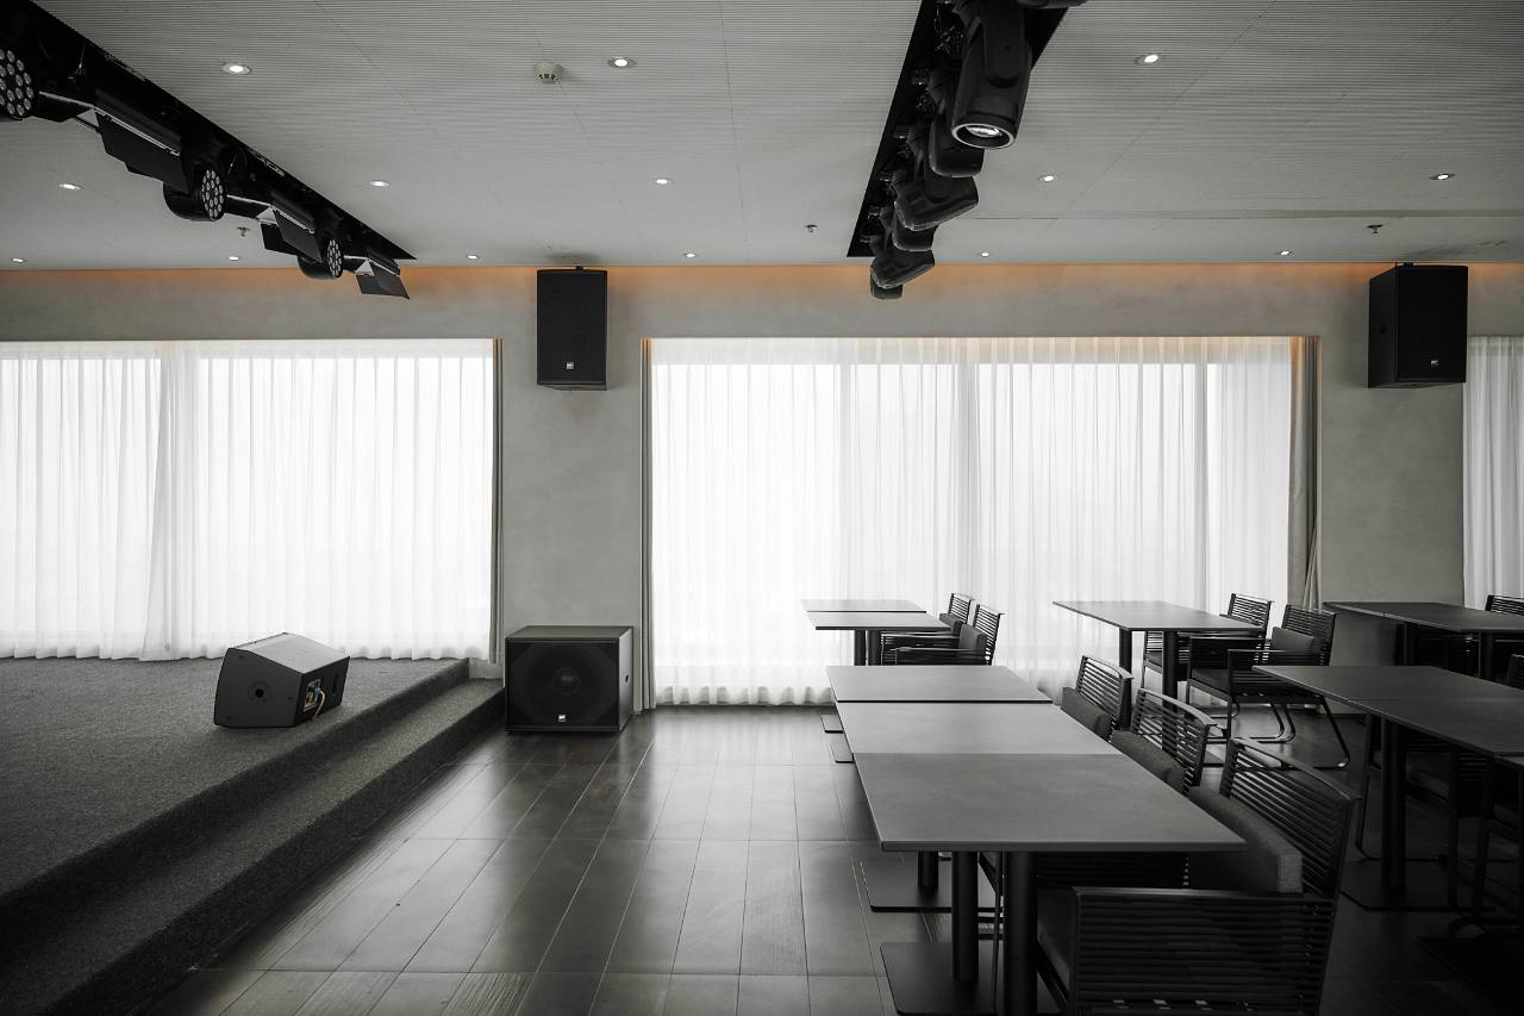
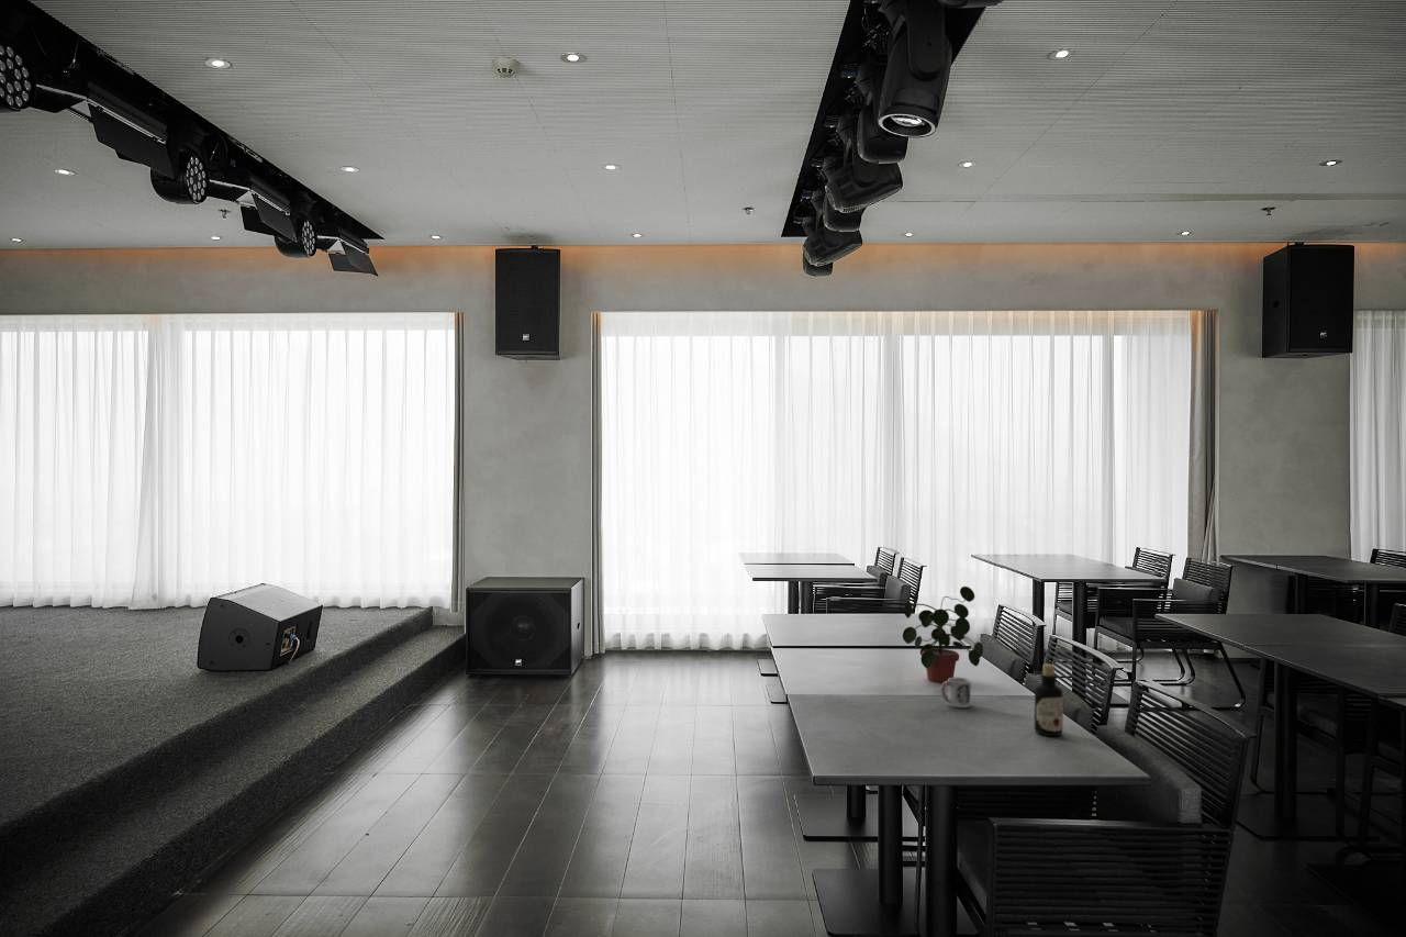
+ bottle (1048, 699)
+ cup (955, 692)
+ potted plant (945, 632)
